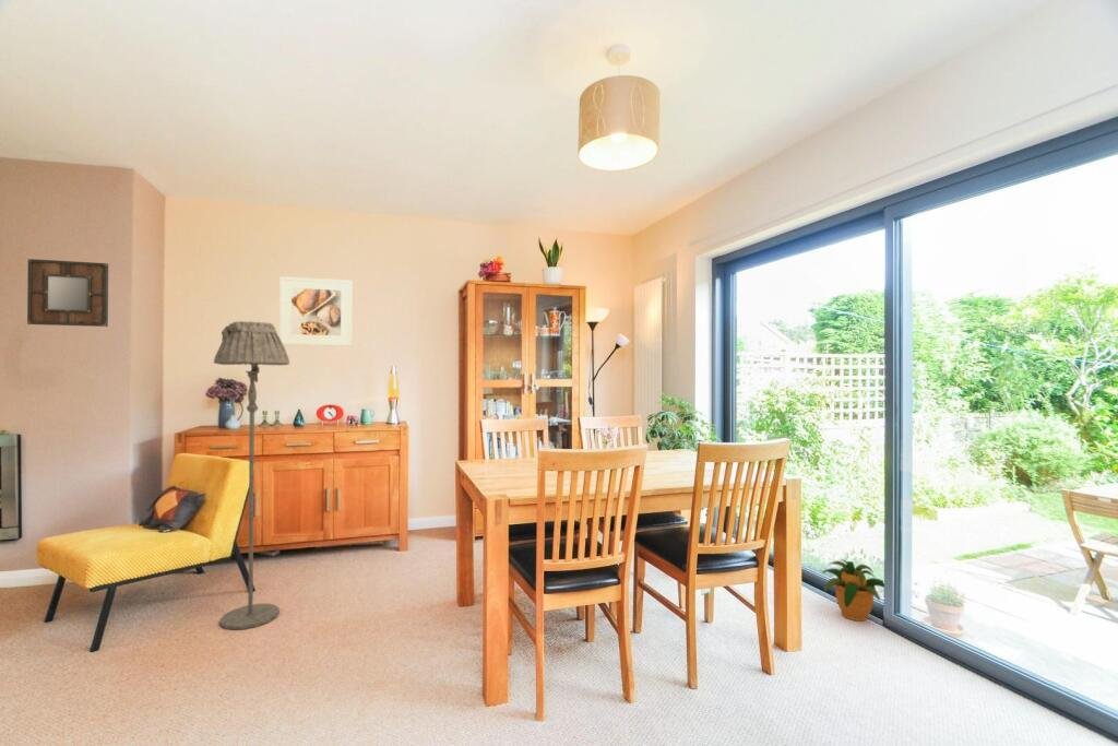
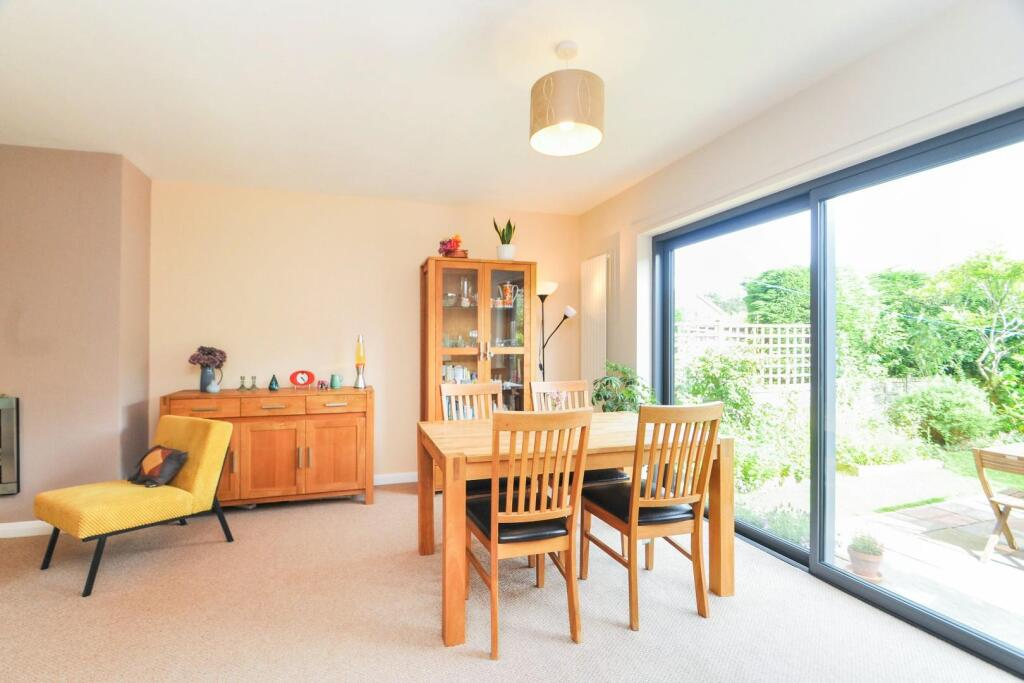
- potted plant (851, 585)
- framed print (316, 311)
- home mirror (68, 293)
- floor lamp (251, 470)
